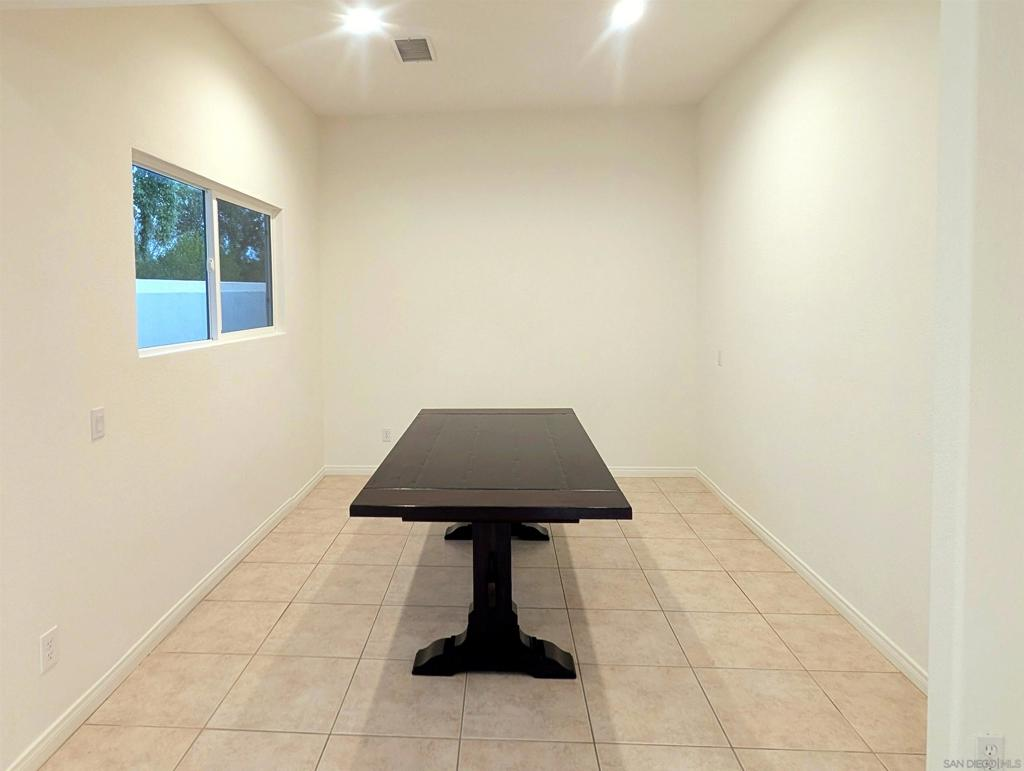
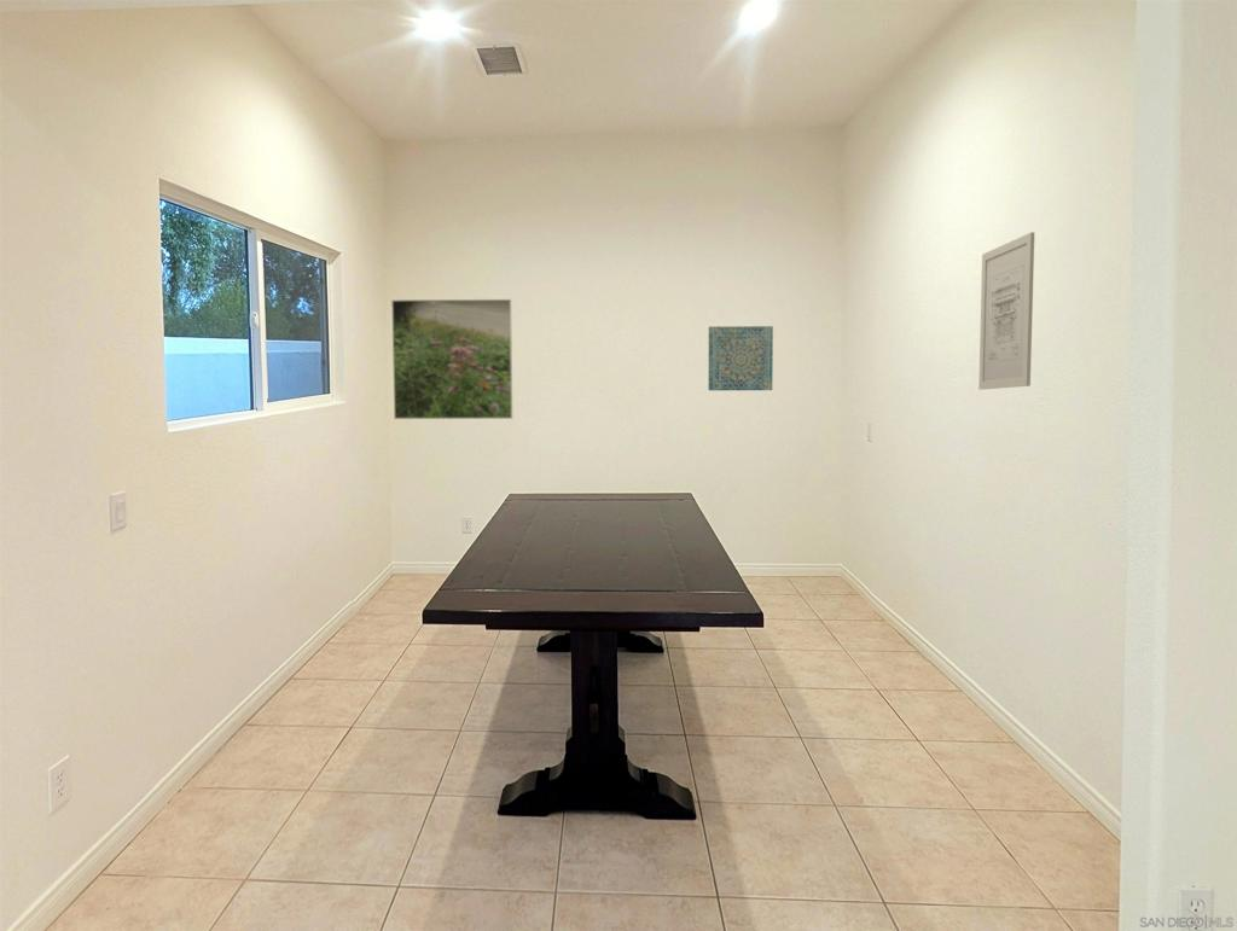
+ wall art (1004, 316)
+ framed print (452, 359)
+ wall art (739, 357)
